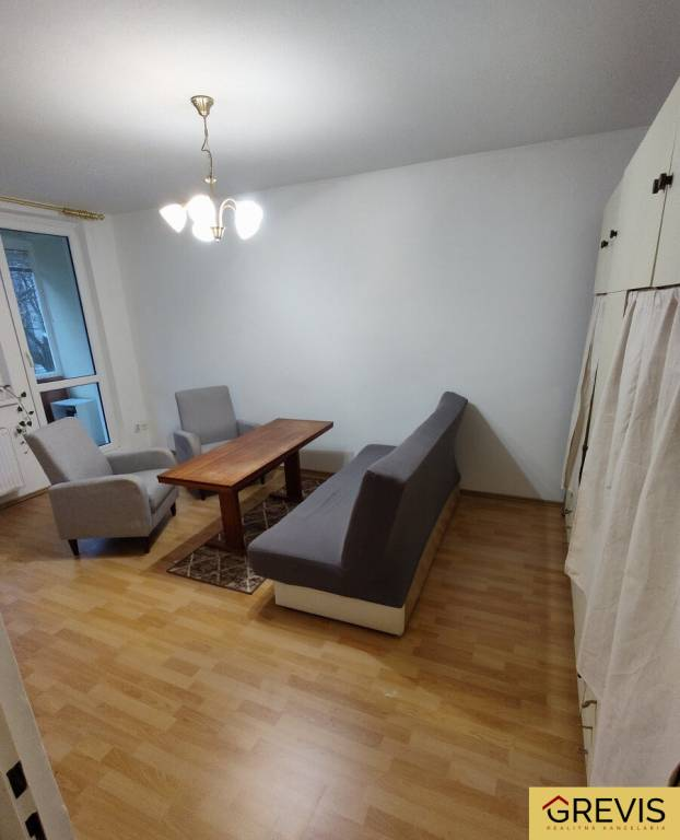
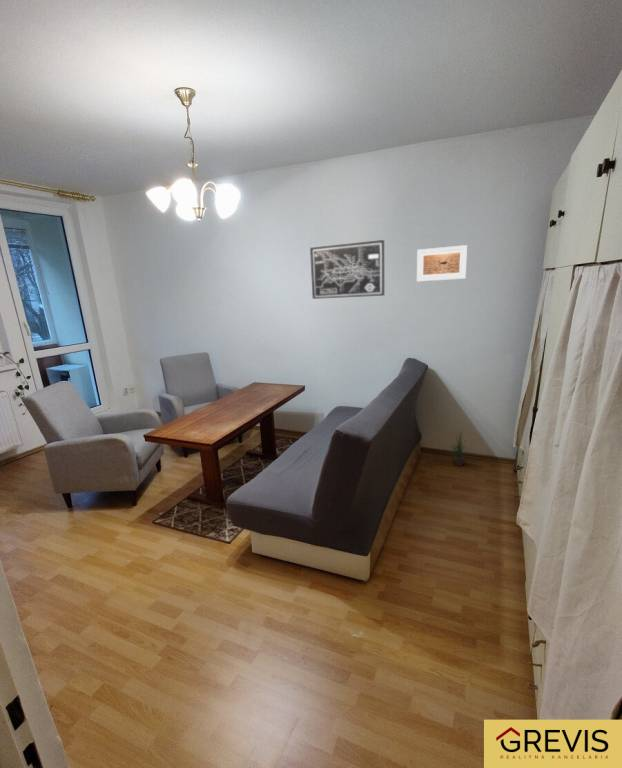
+ potted plant (458, 445)
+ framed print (441, 264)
+ wall art (346, 271)
